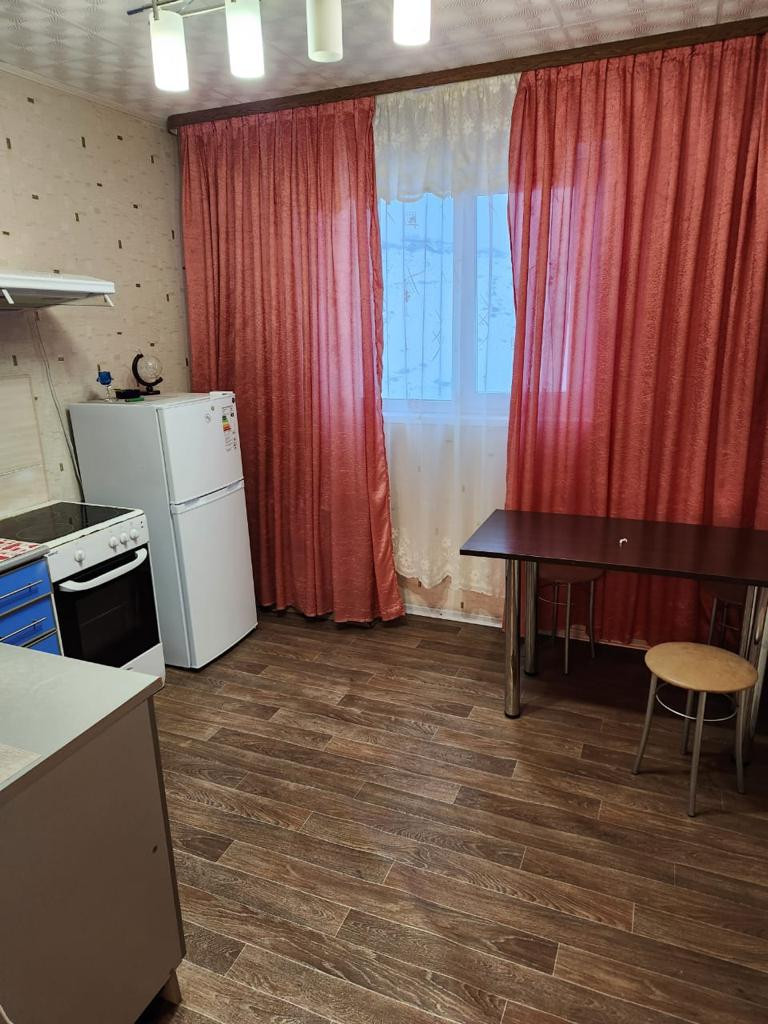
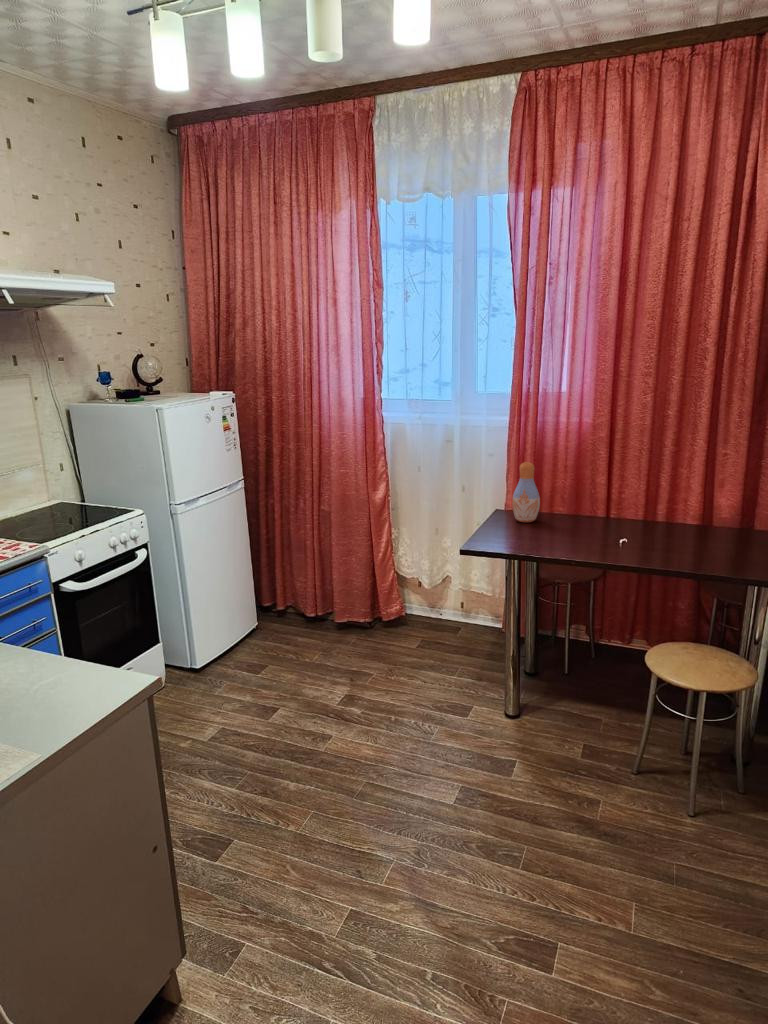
+ vase (526, 492)
